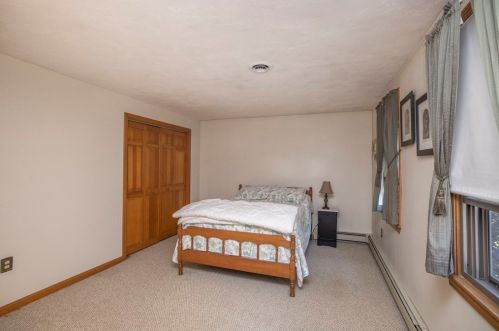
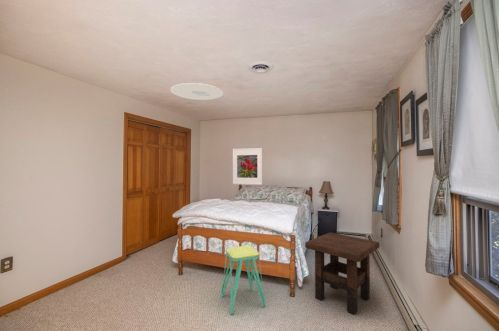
+ stool (239, 275)
+ ceiling light (197, 90)
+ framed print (247, 166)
+ side table (342, 269)
